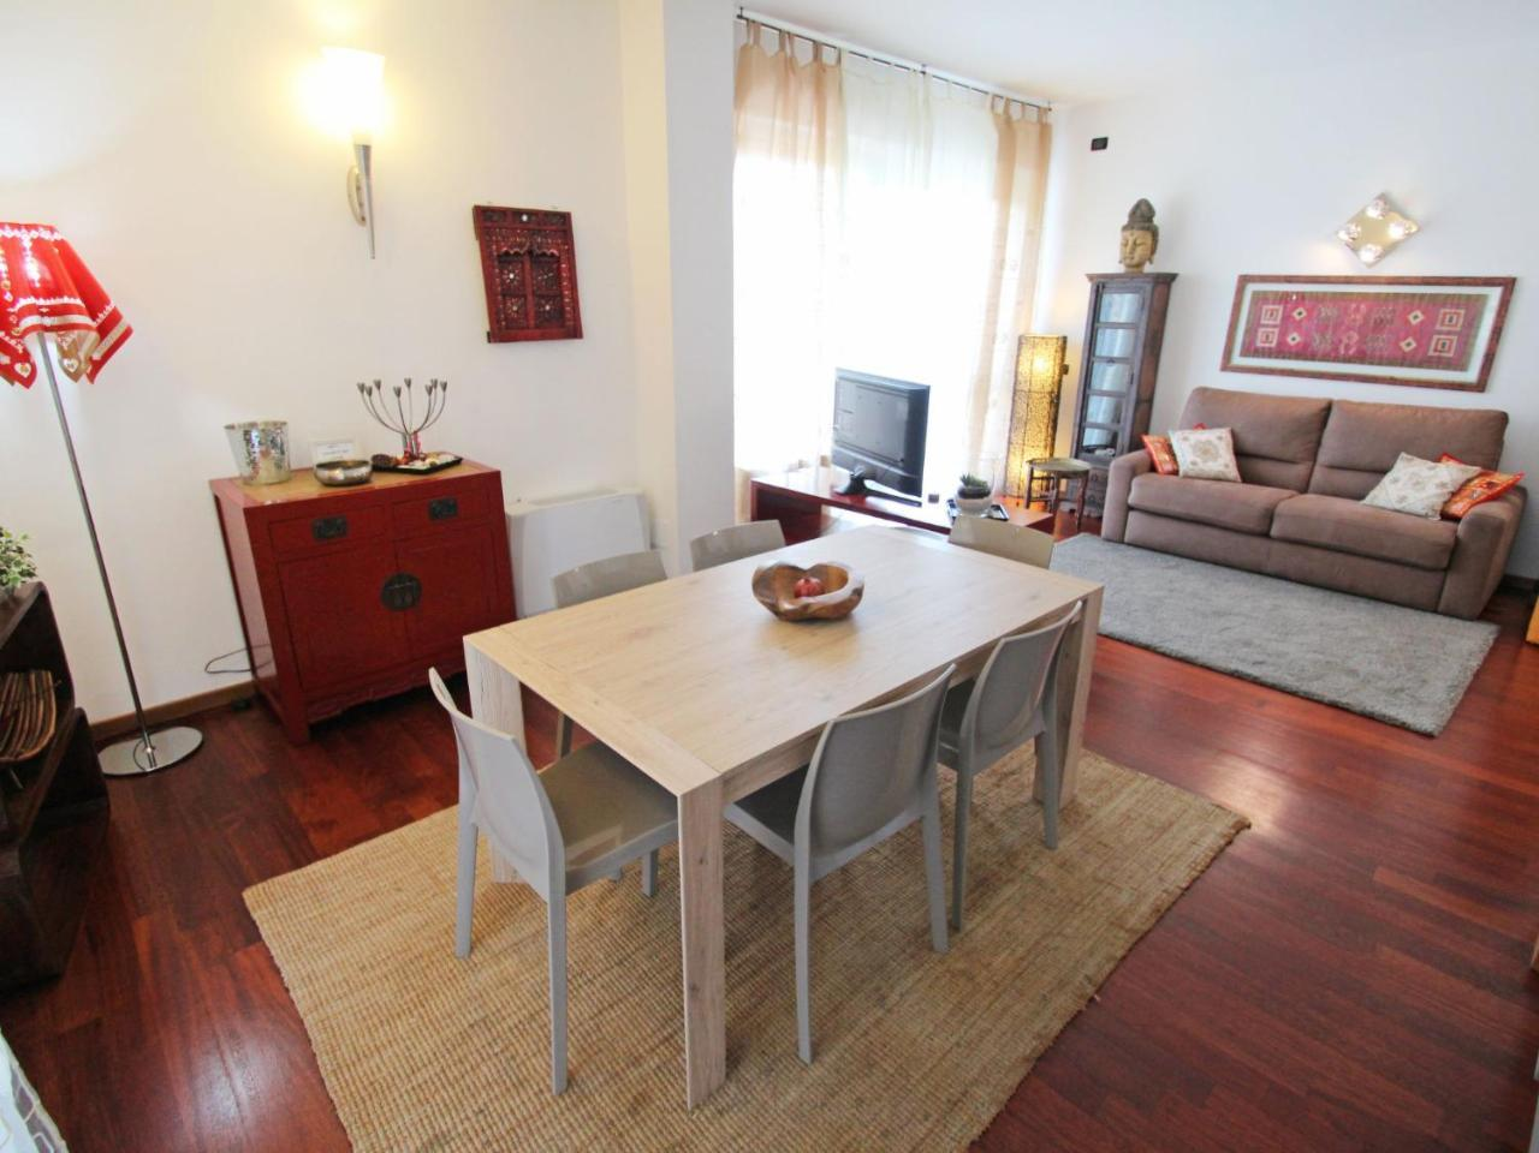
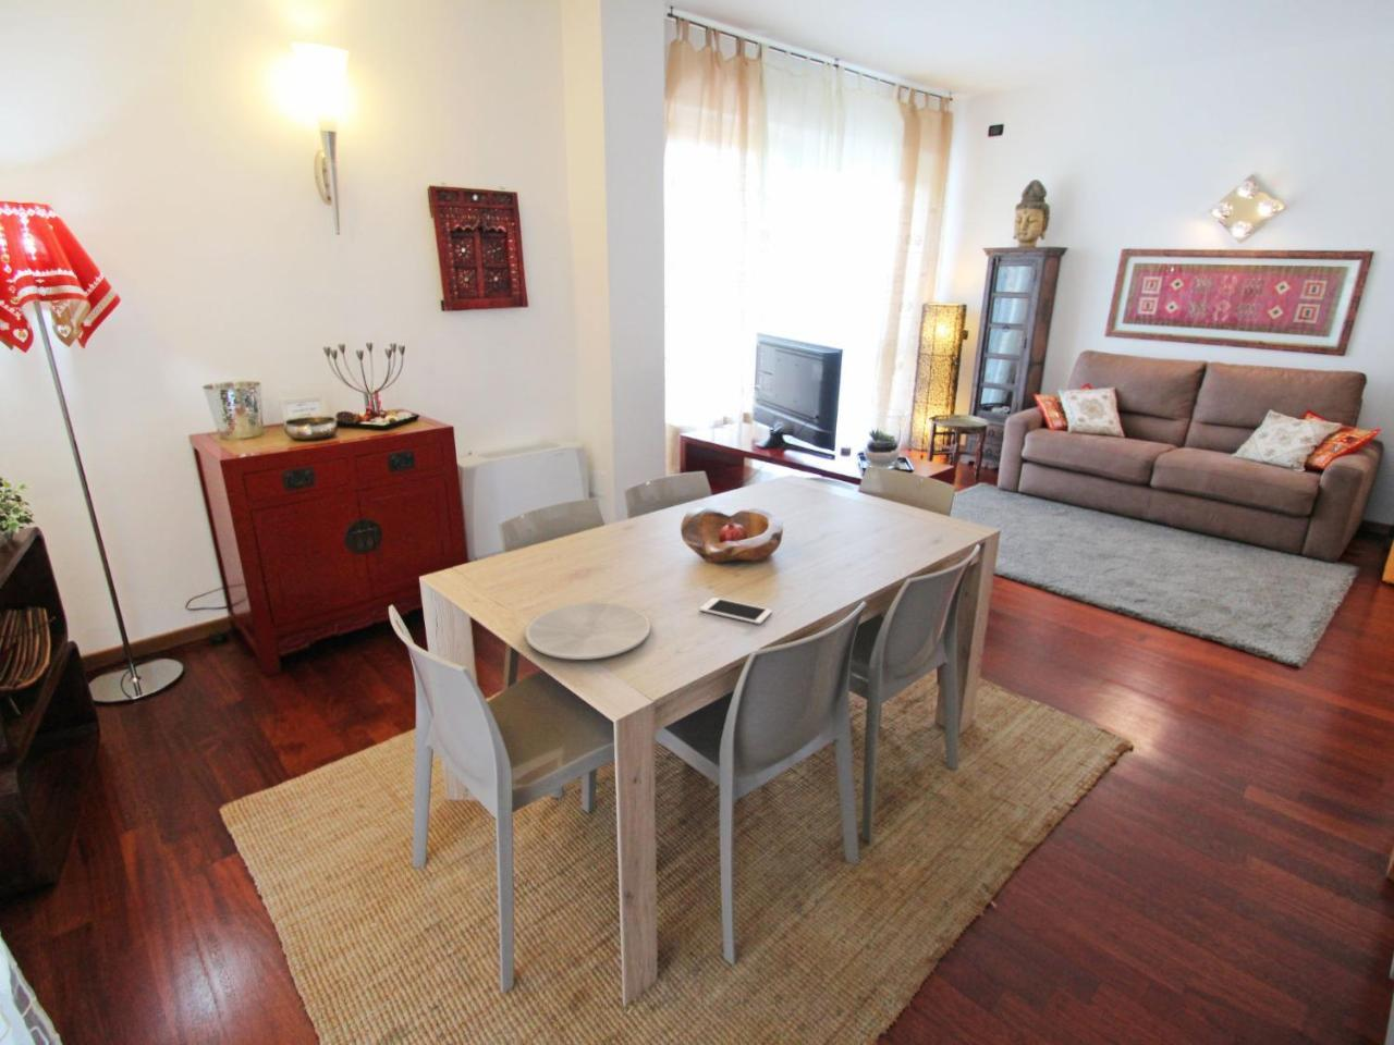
+ cell phone (735, 609)
+ plate (588, 630)
